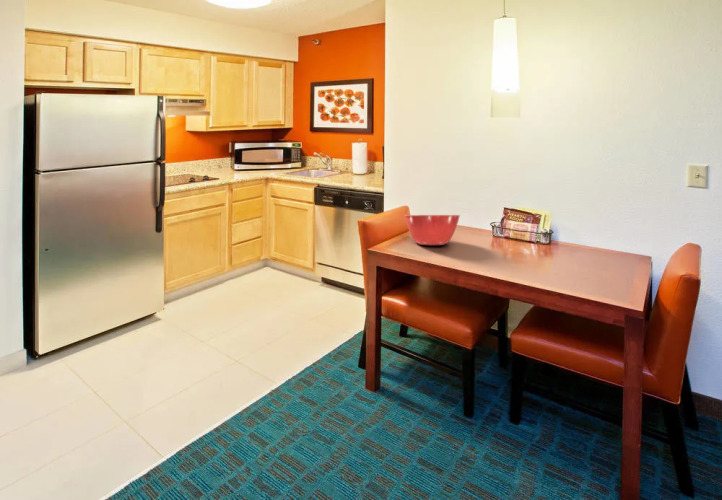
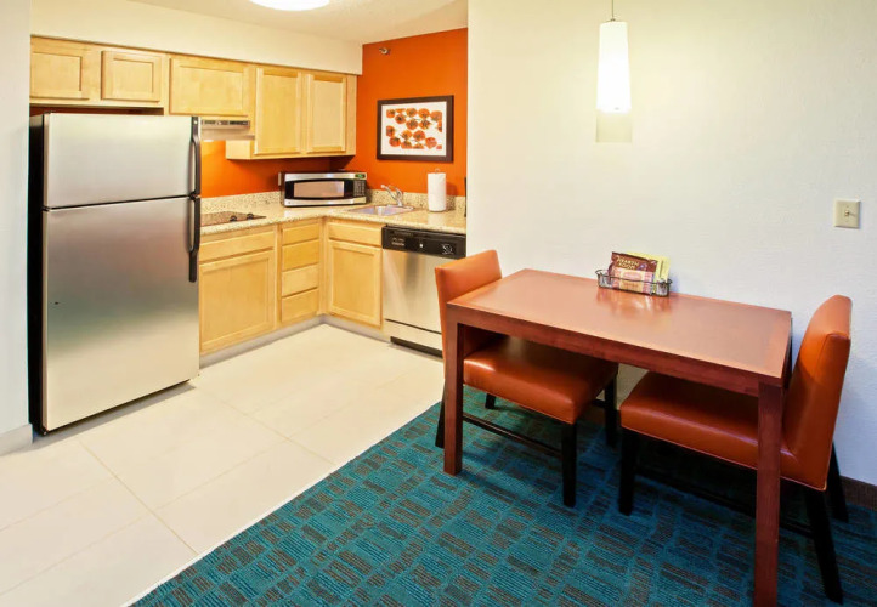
- mixing bowl (431, 229)
